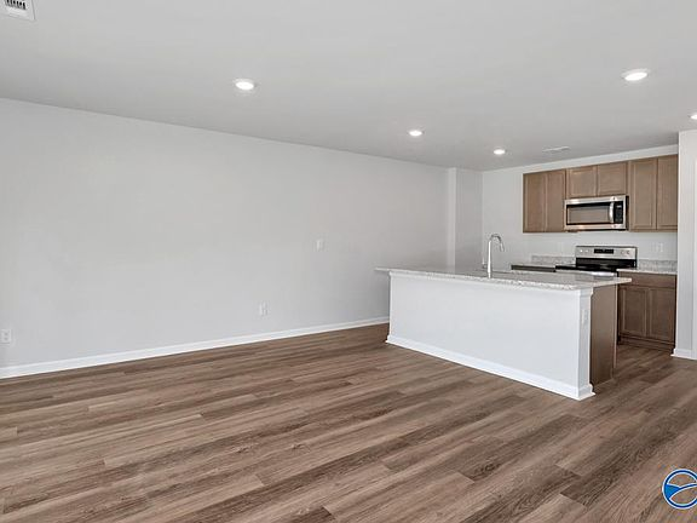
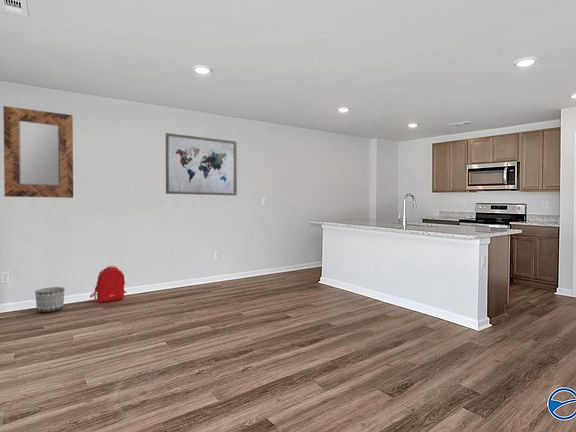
+ wall art (203, 166)
+ planter (50, 299)
+ home mirror (39, 154)
+ backpack (110, 282)
